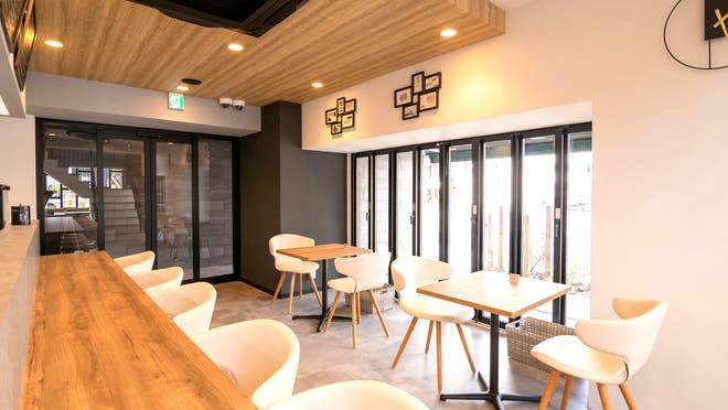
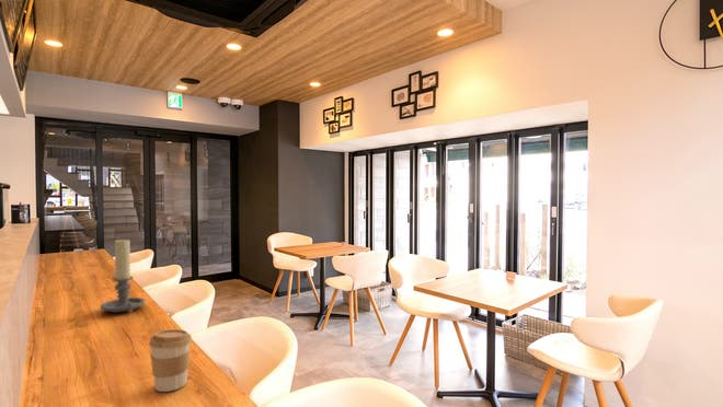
+ candle holder (124, 274)
+ coffee cup (171, 358)
